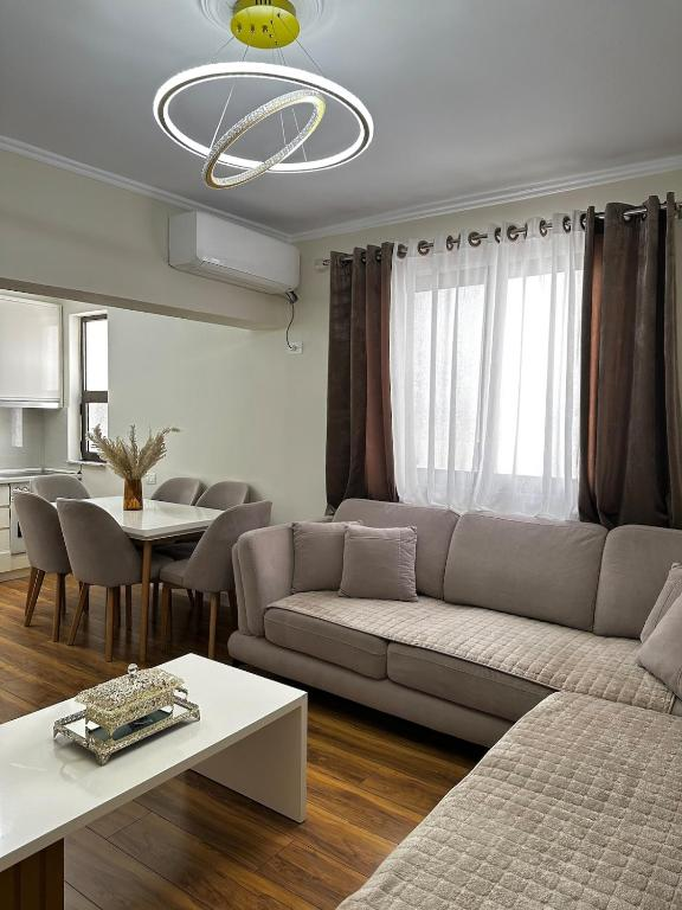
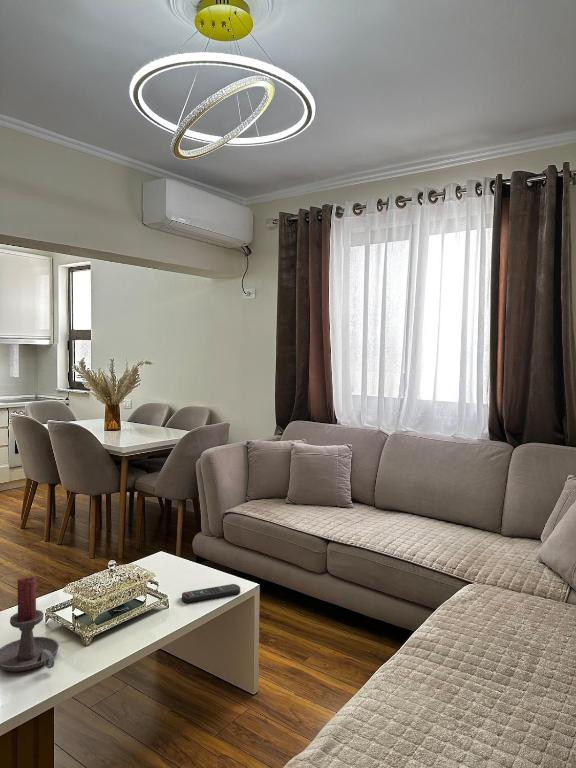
+ candle holder (31, 620)
+ remote control (211, 592)
